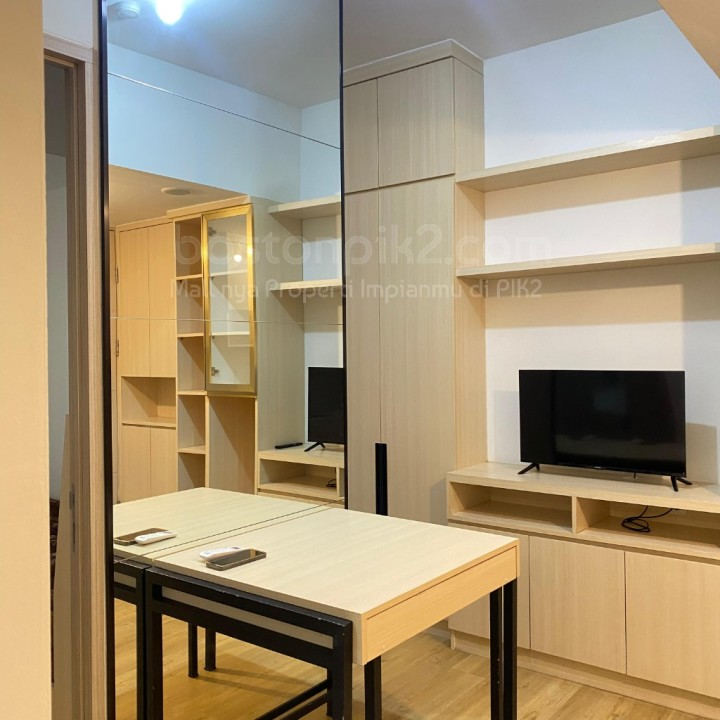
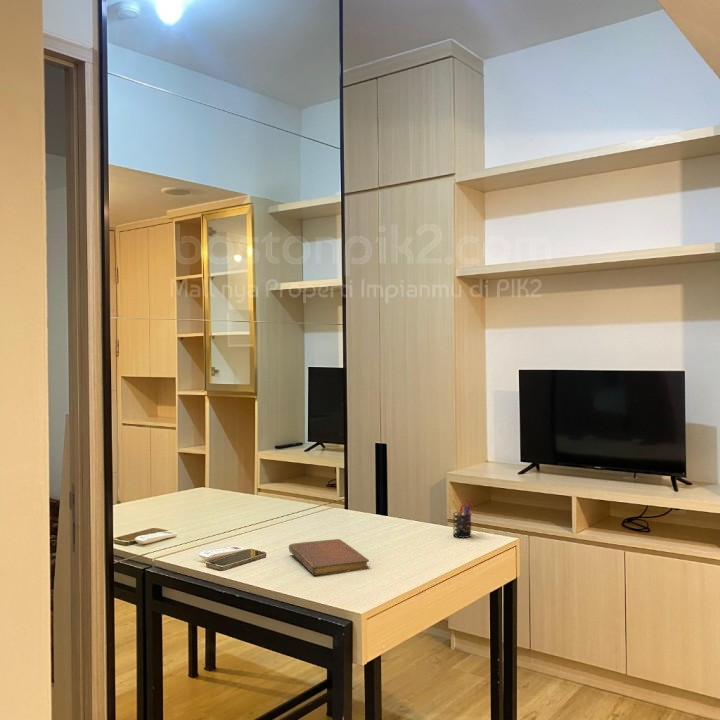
+ notebook (327, 555)
+ pen holder (464, 516)
